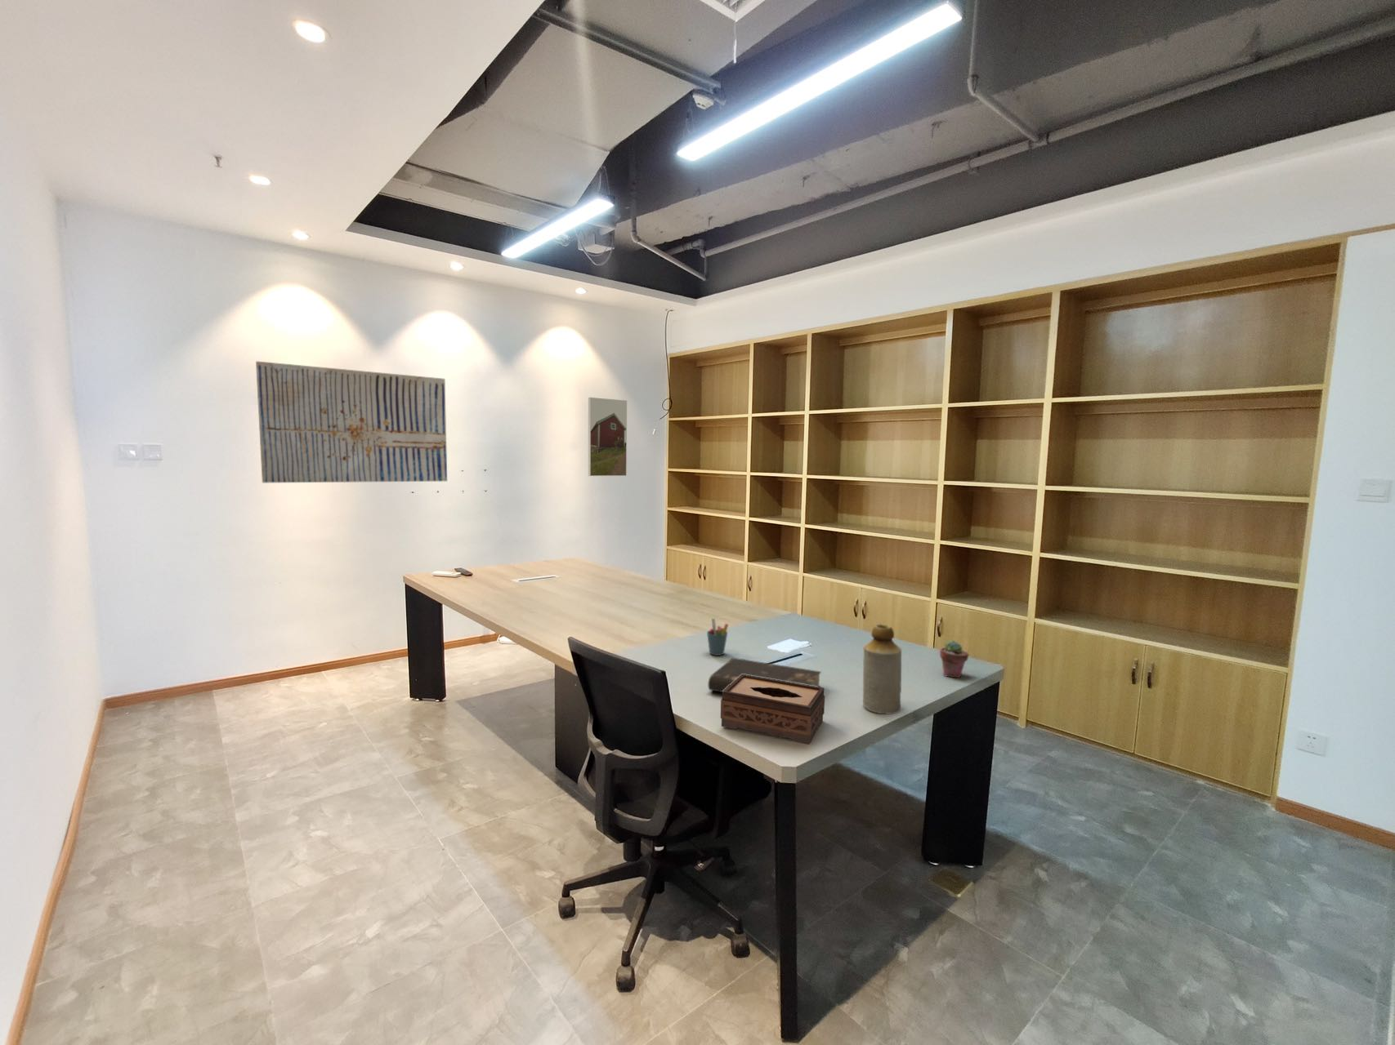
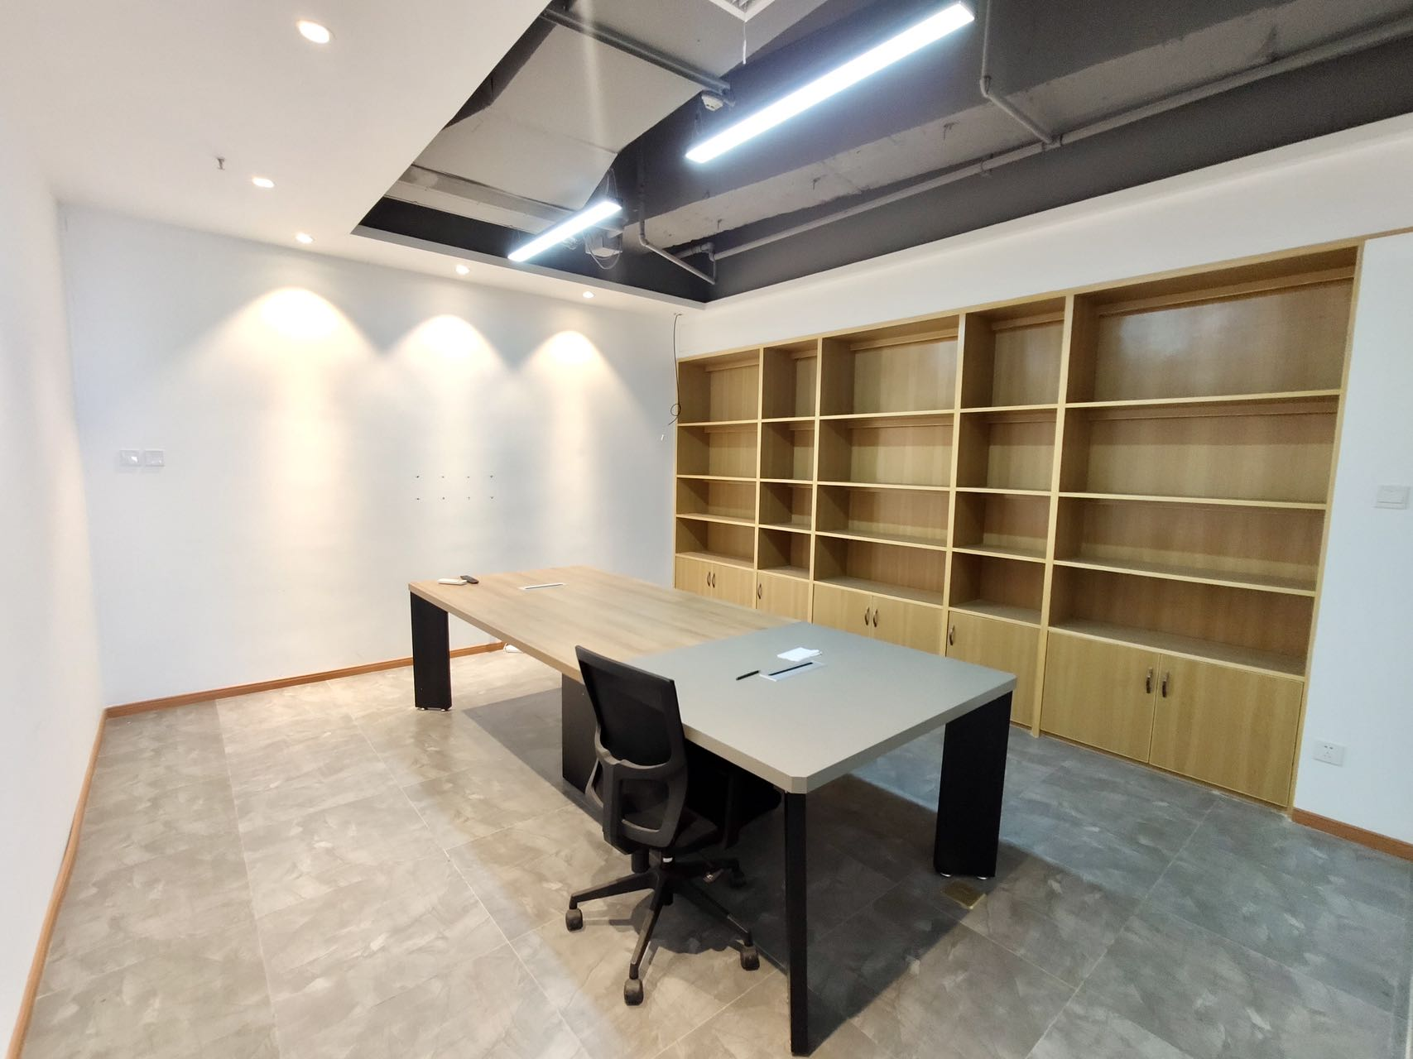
- tissue box (773, 706)
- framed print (607, 438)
- book (766, 677)
- wall art (359, 426)
- potted succulent (952, 658)
- bottle (883, 666)
- pen holder (716, 637)
